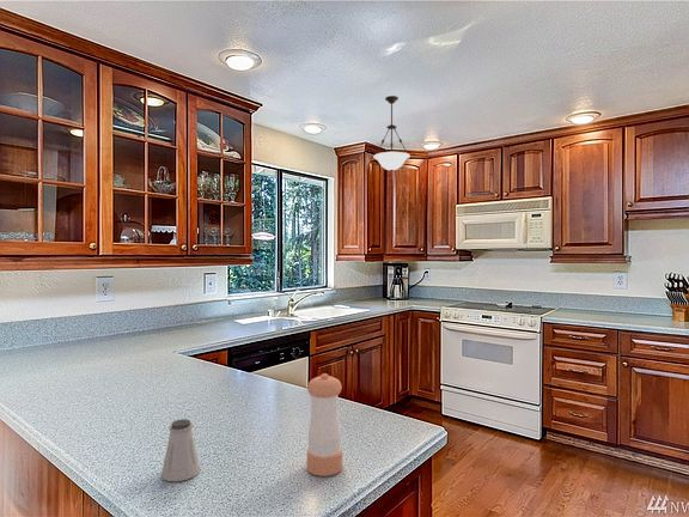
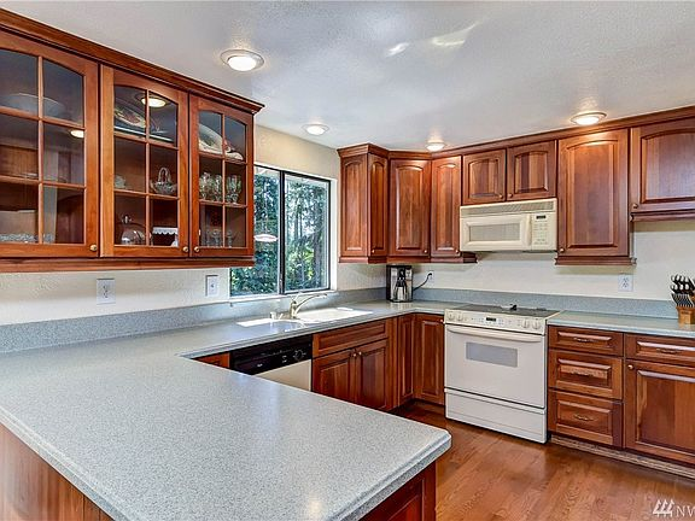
- pepper shaker (324, 420)
- saltshaker (181, 446)
- pendant light (391, 134)
